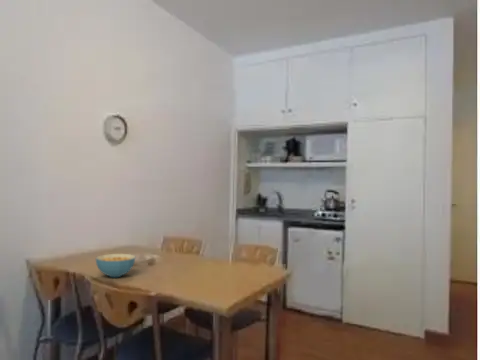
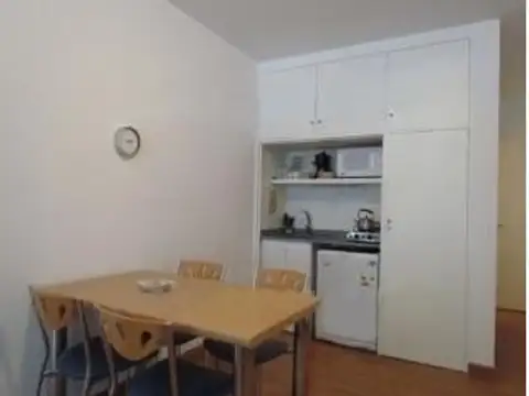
- cereal bowl (115, 266)
